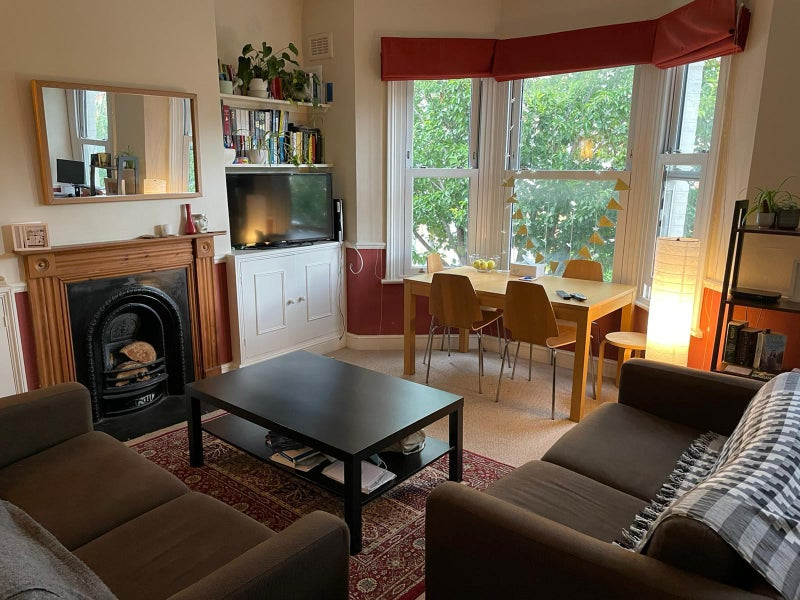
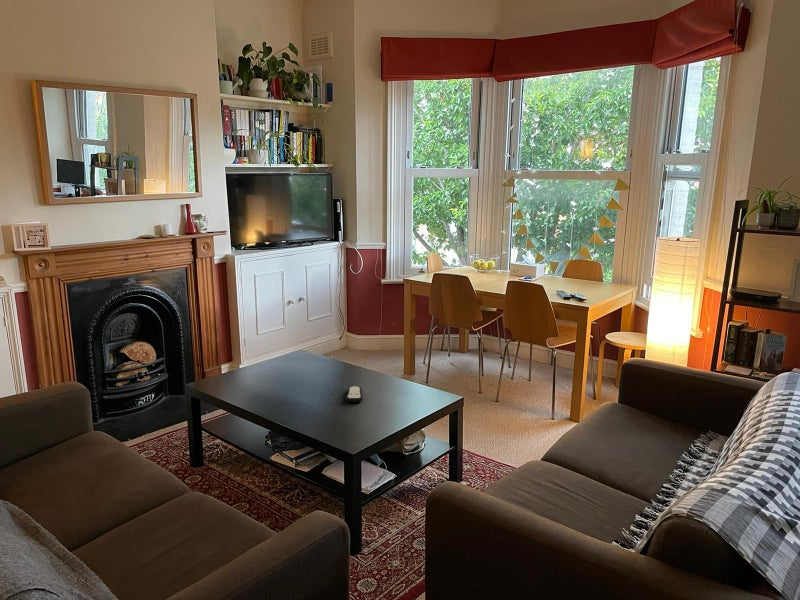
+ remote control (354, 393)
